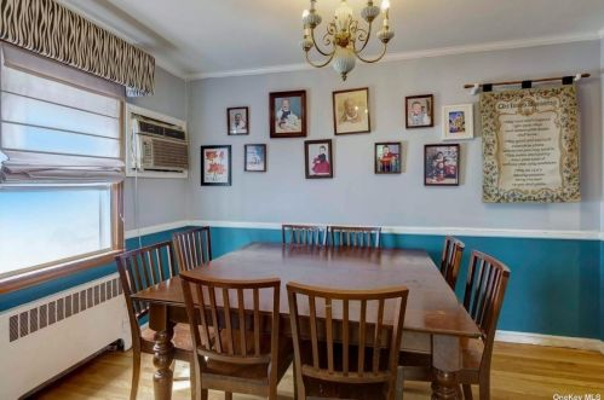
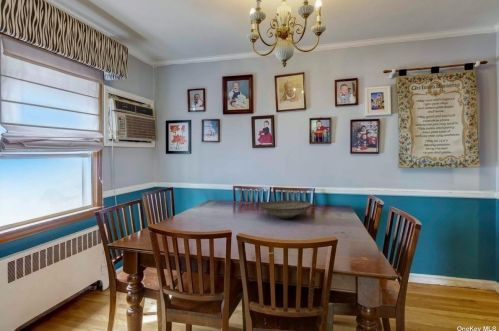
+ decorative bowl (285, 210)
